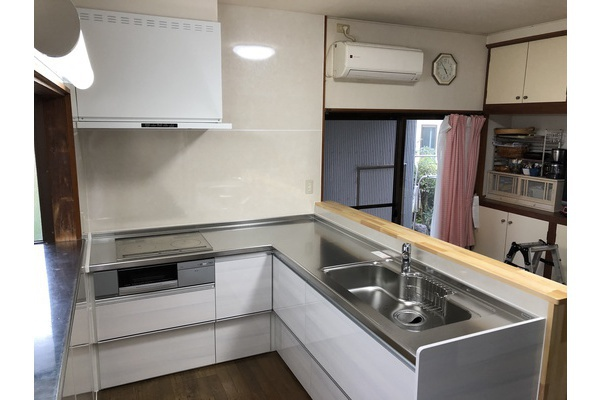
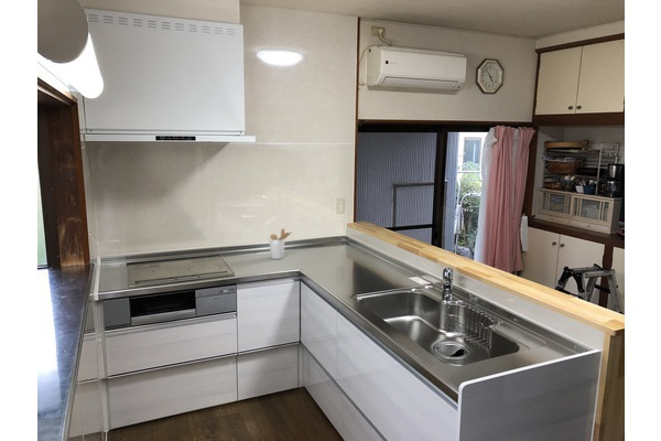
+ utensil holder (280, 244)
